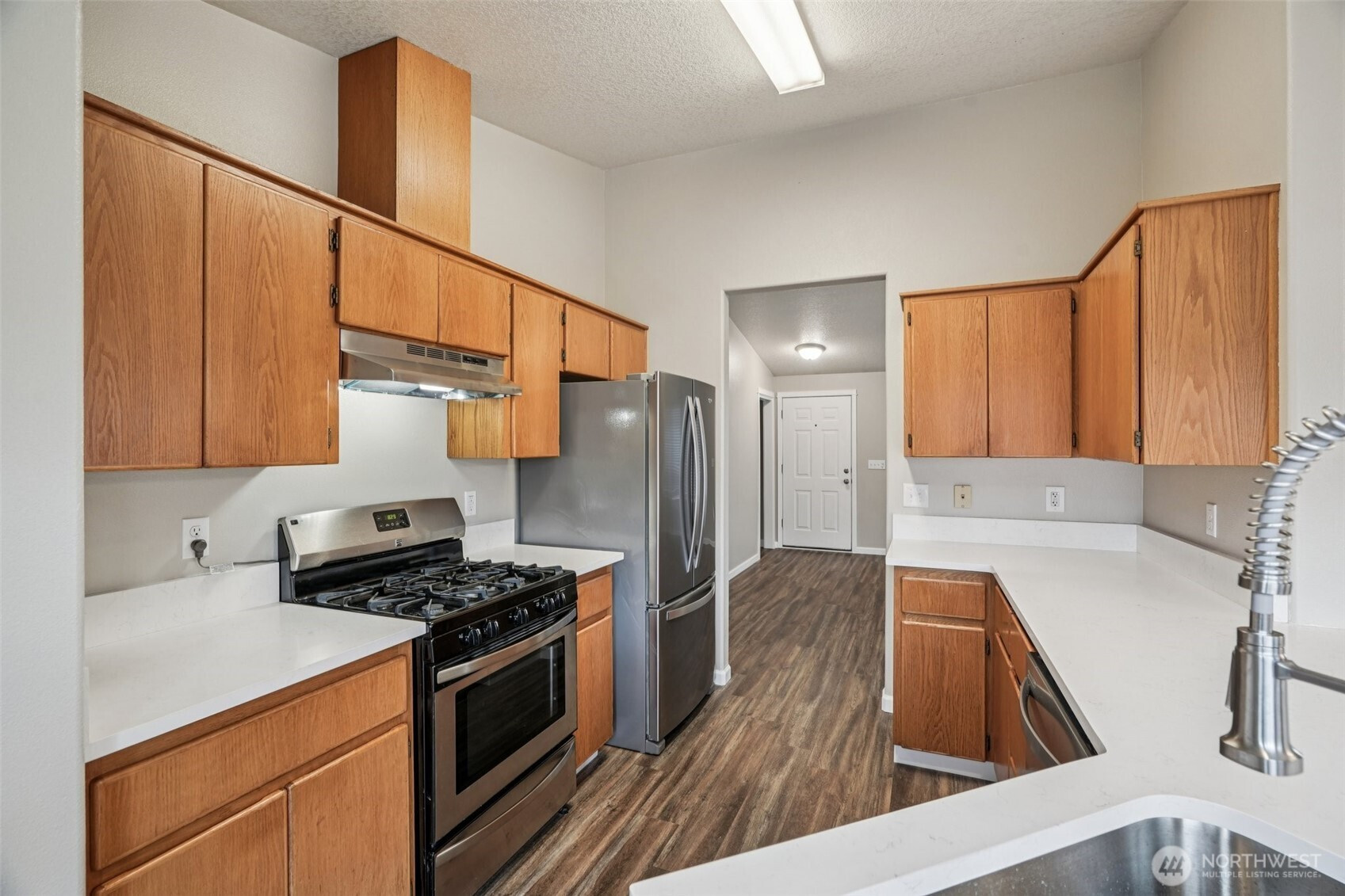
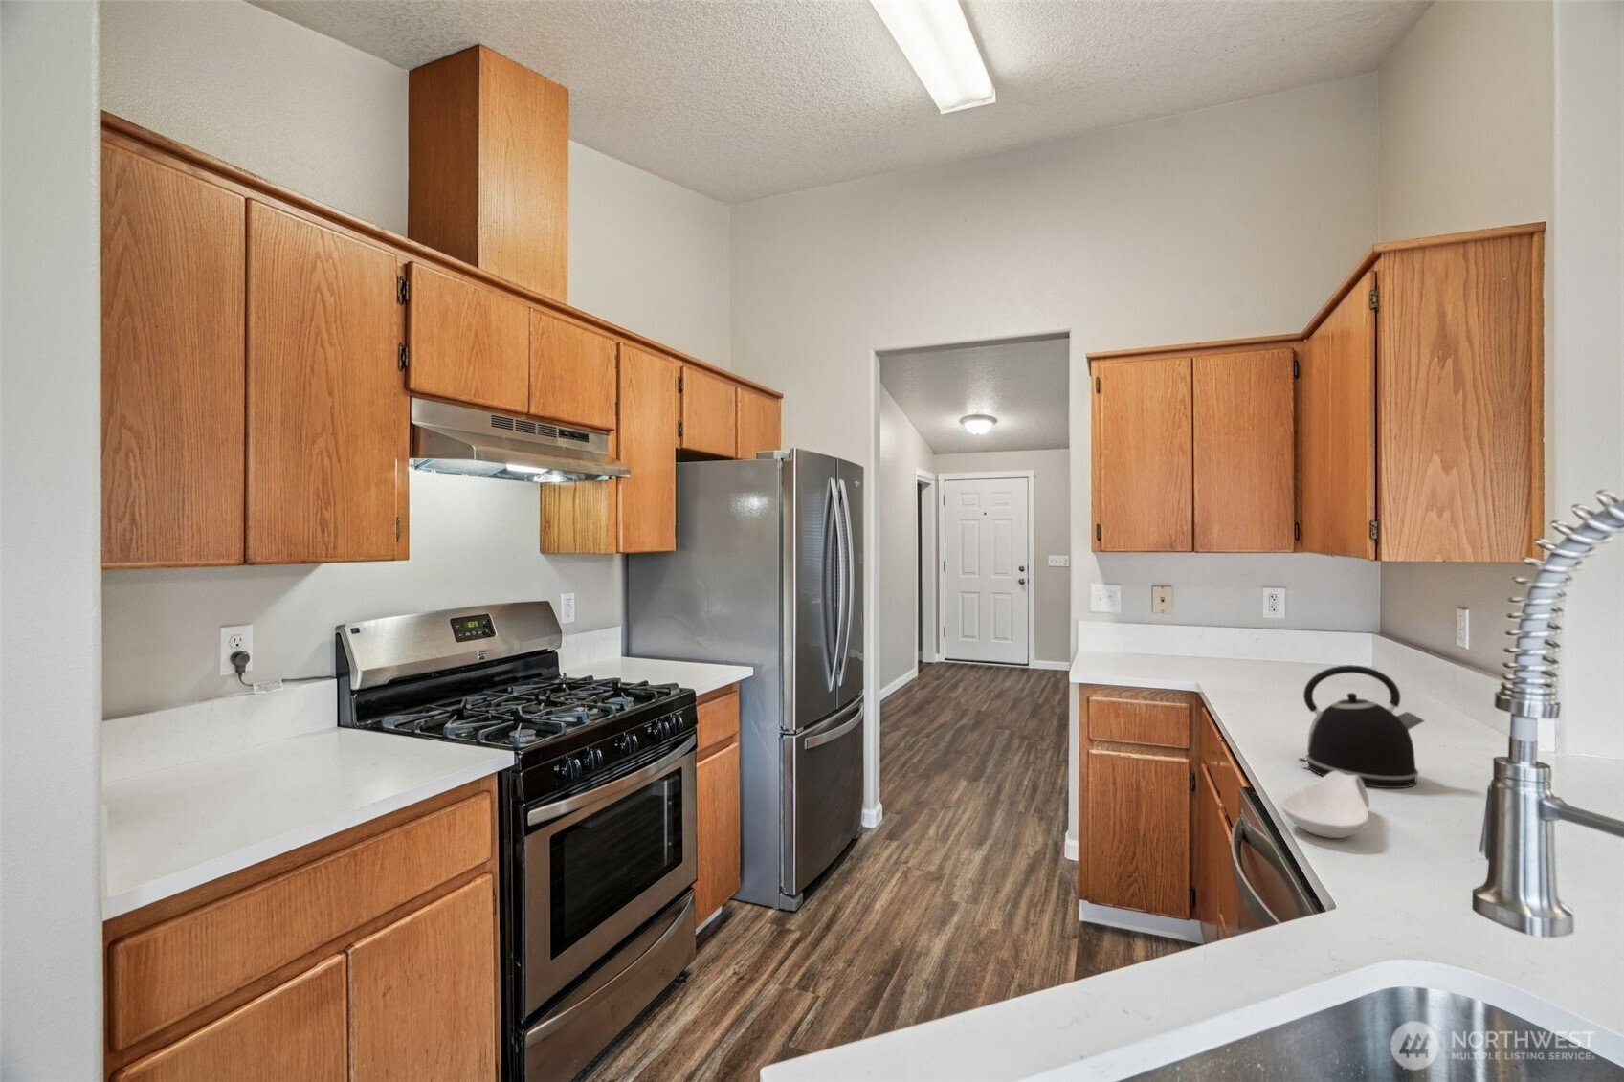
+ kettle (1358, 720)
+ spoon rest (1333, 801)
